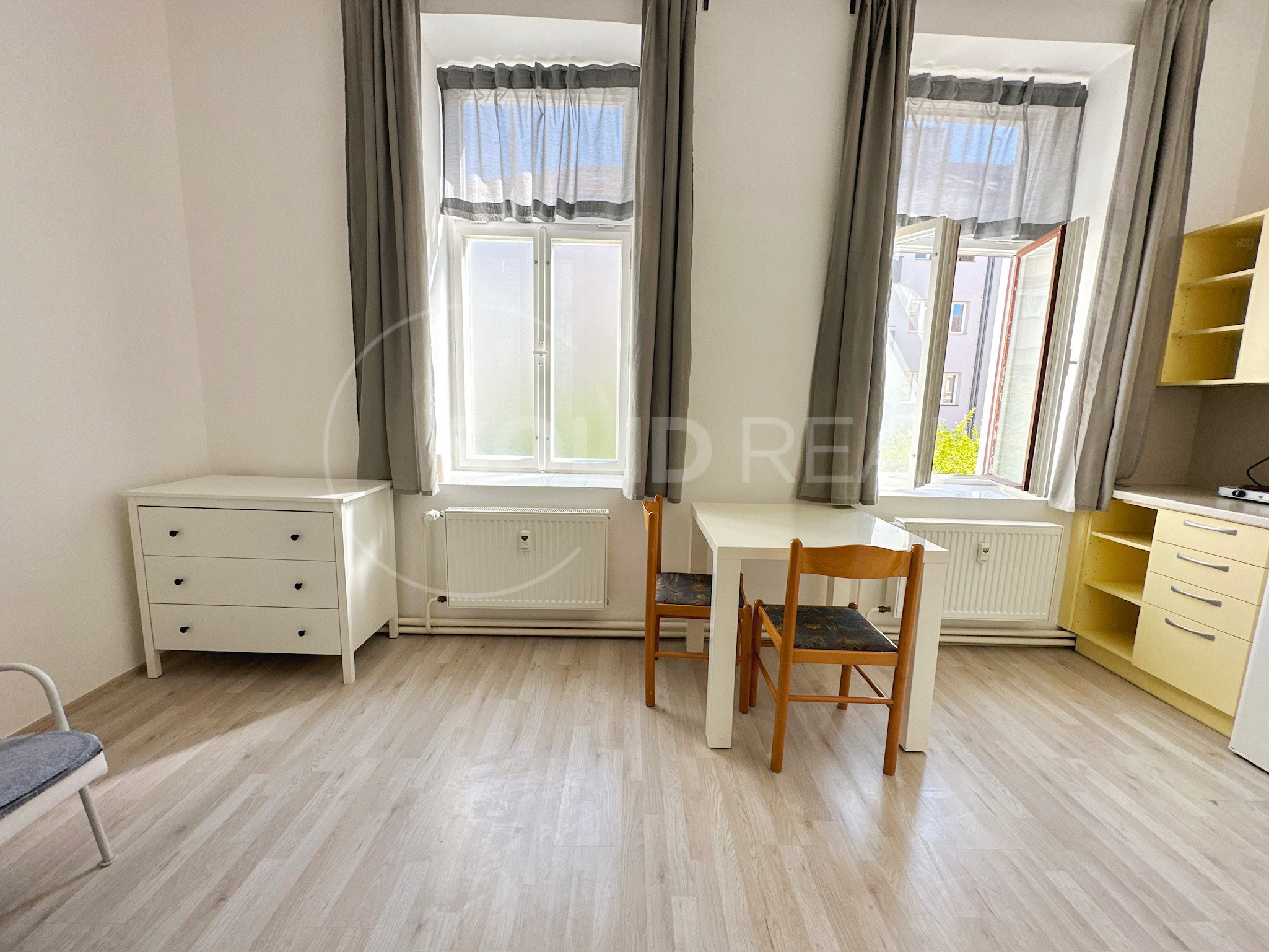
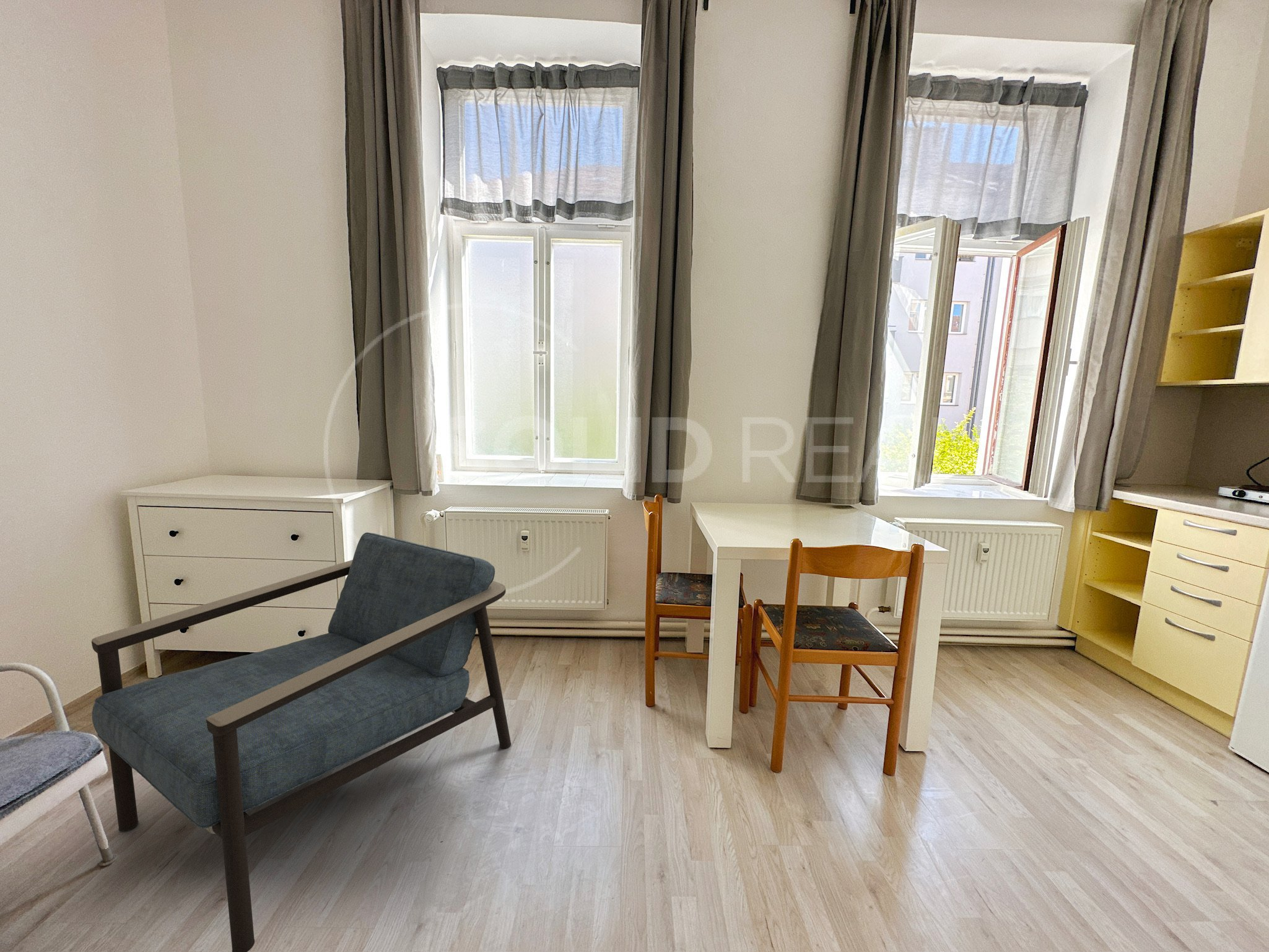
+ armchair (328, 679)
